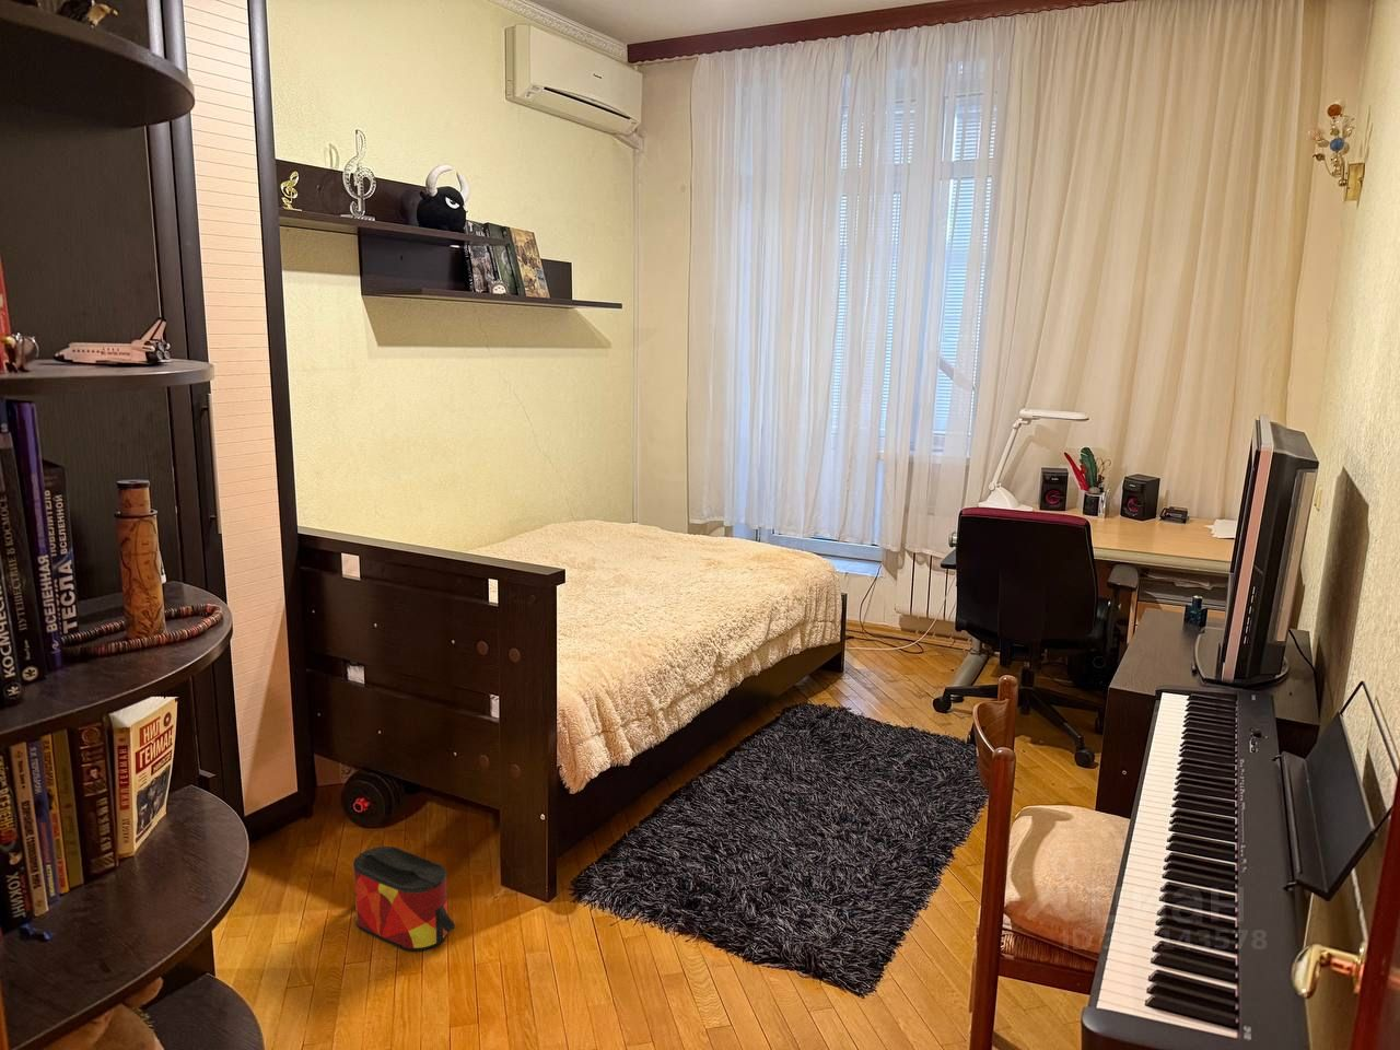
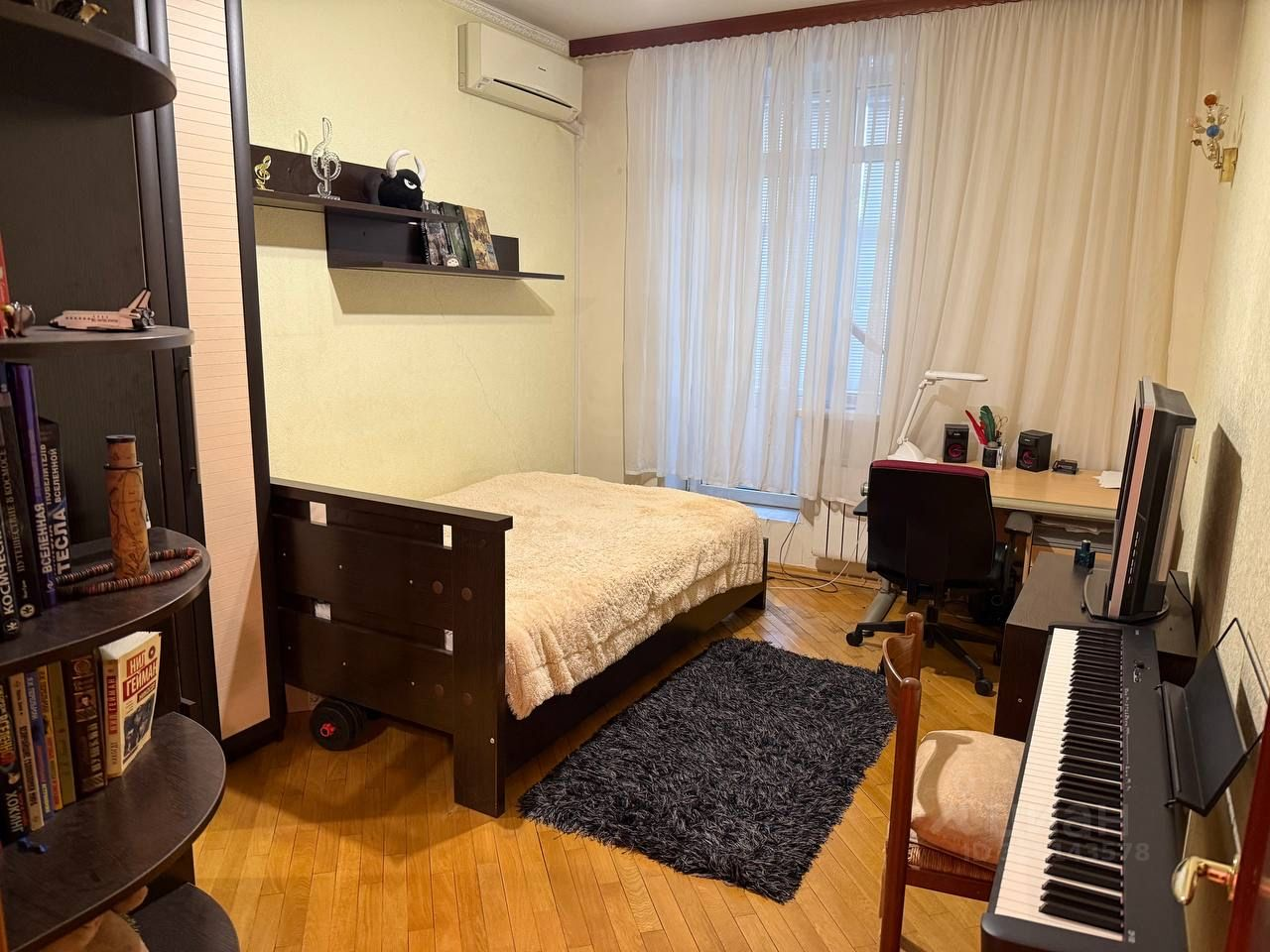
- bag (399, 891)
